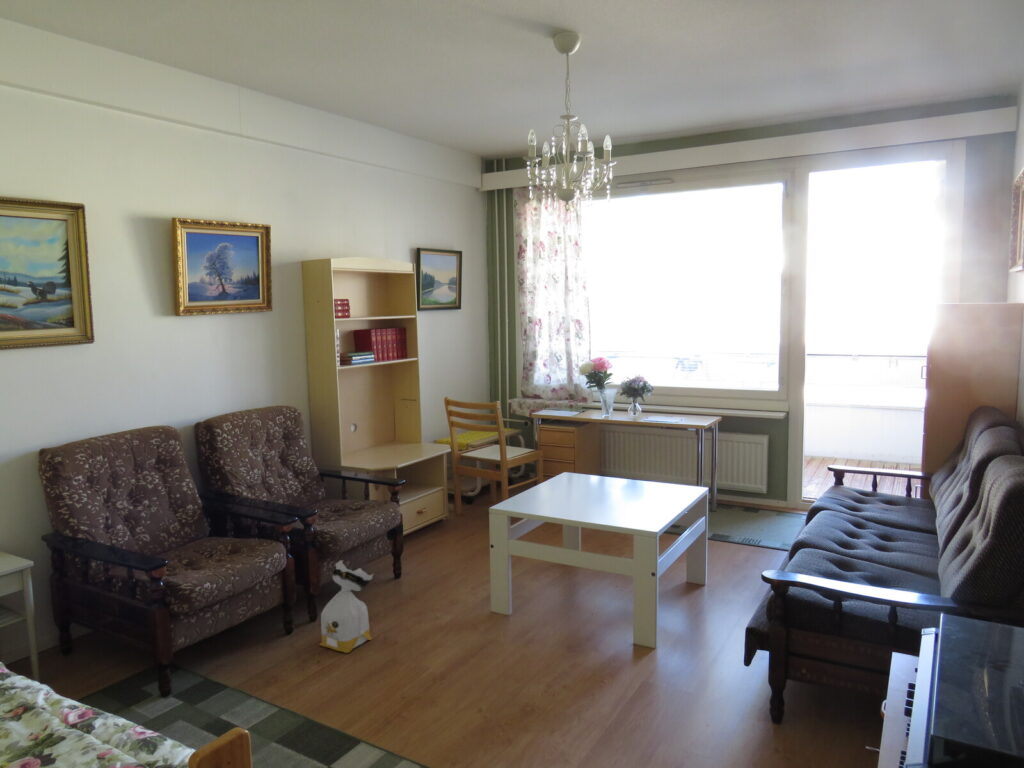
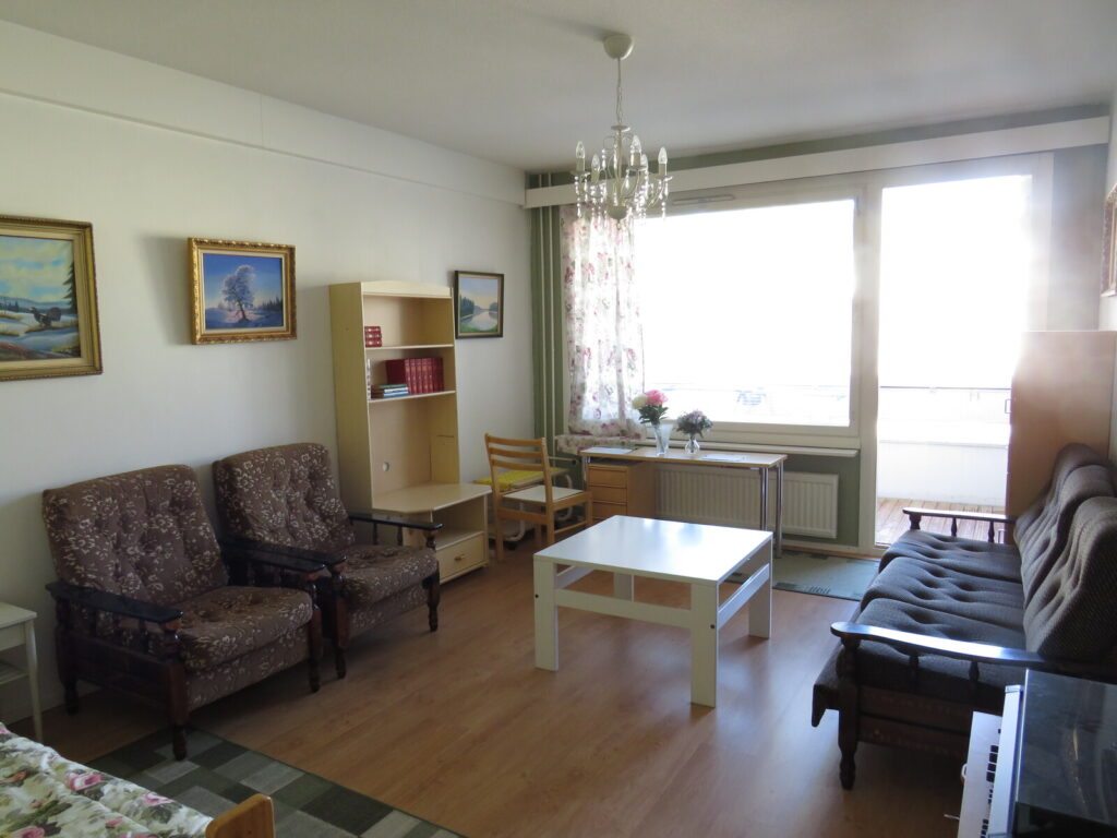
- bag (345, 602)
